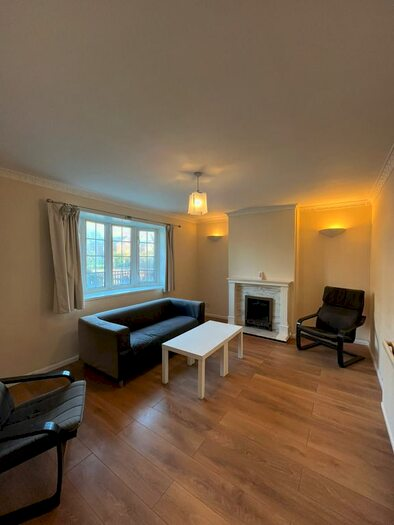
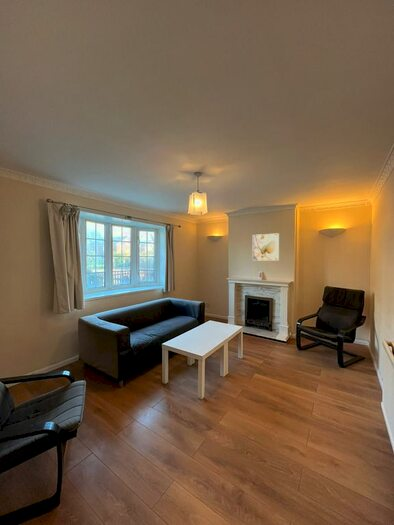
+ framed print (265, 247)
